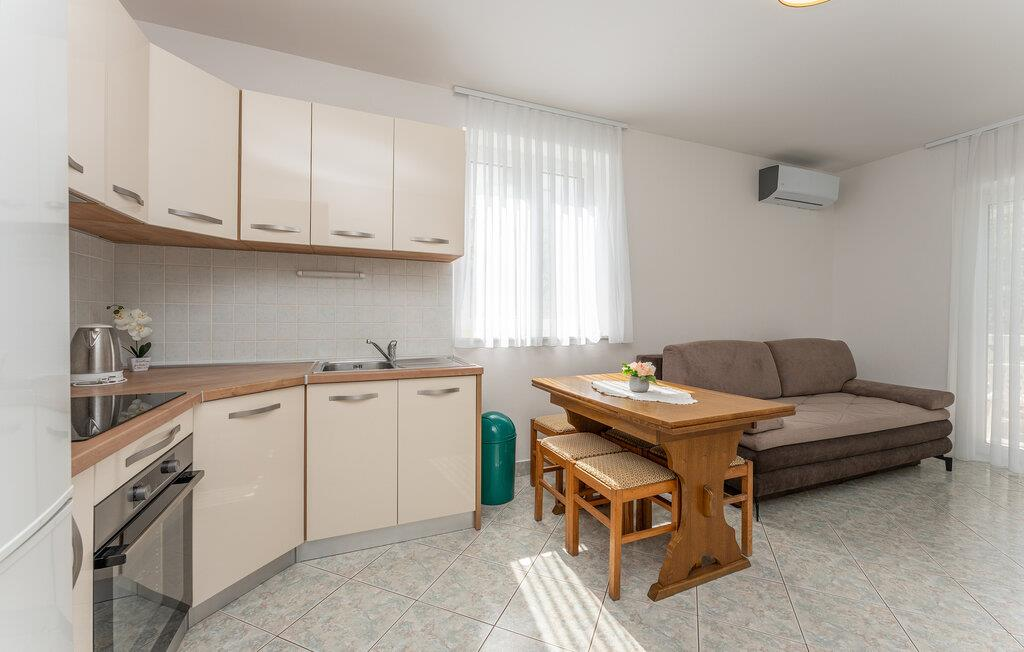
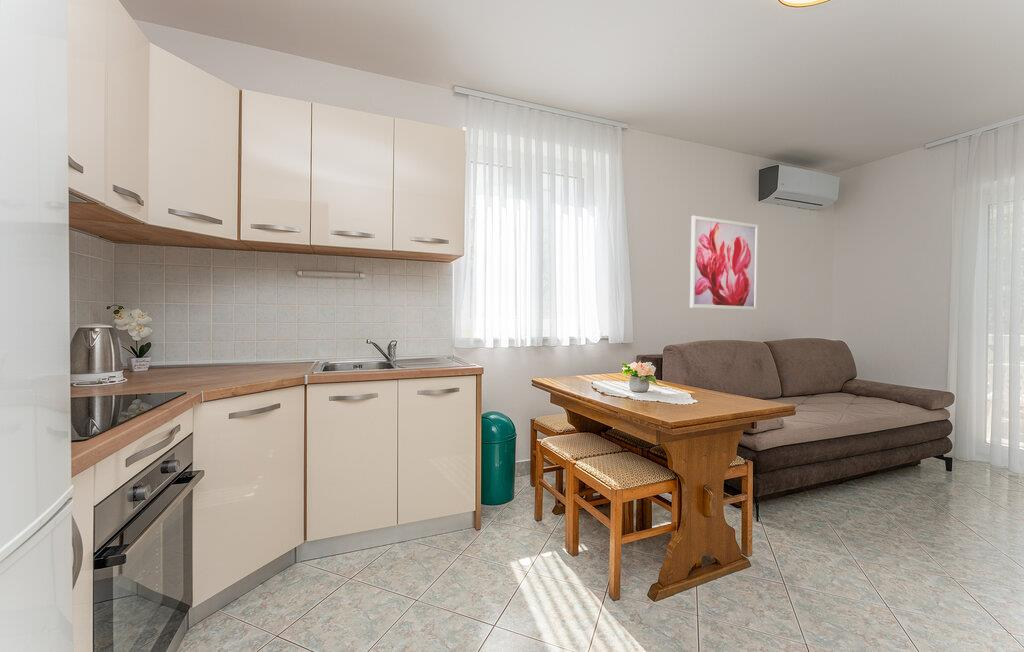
+ wall art (725, 264)
